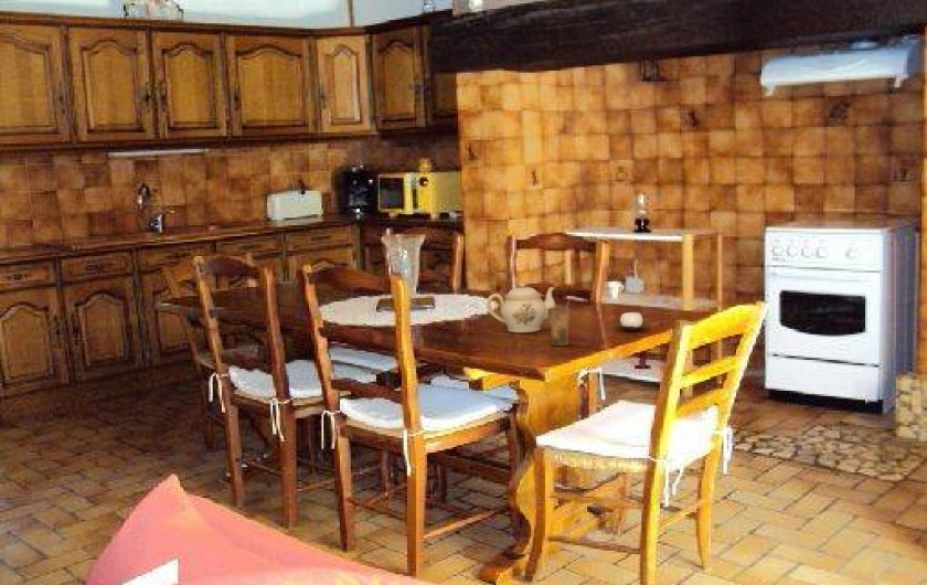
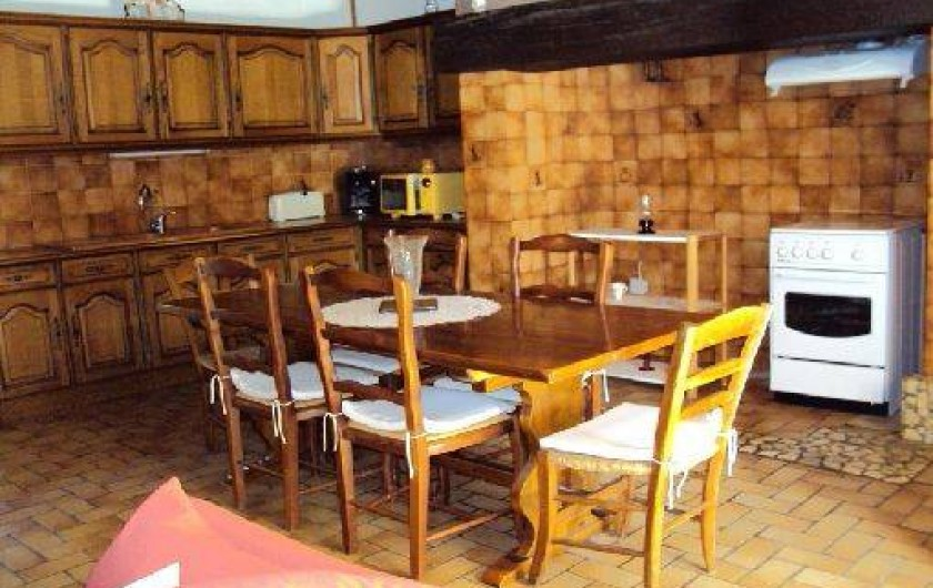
- cup (631, 321)
- cup (558, 321)
- teapot (521, 307)
